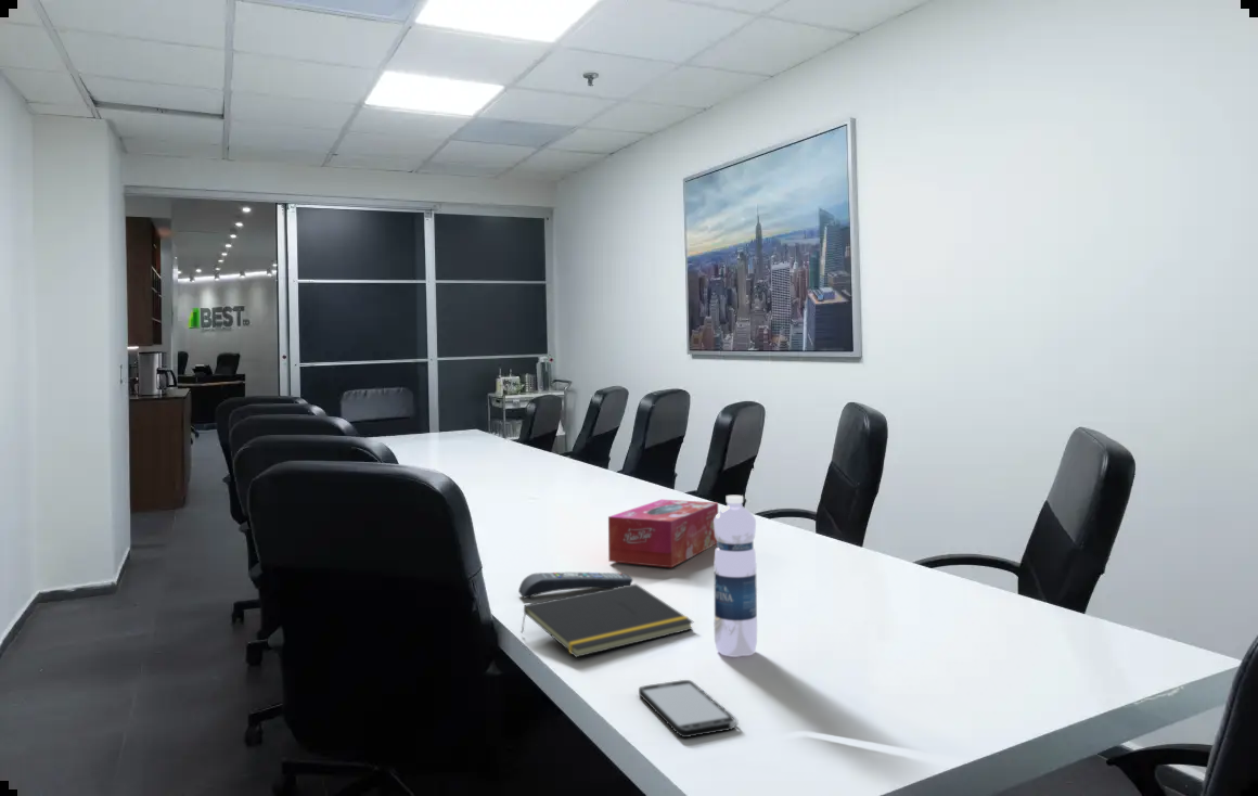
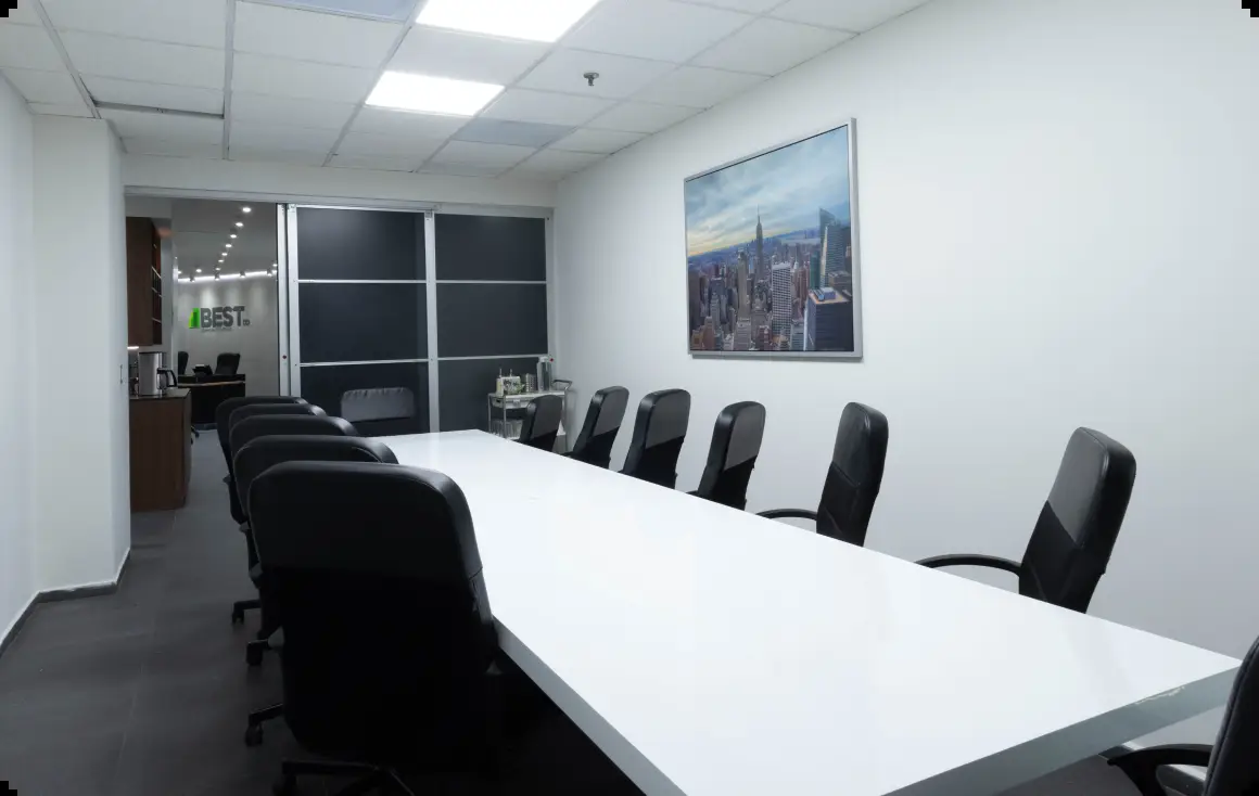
- smartphone (685, 706)
- tissue box (666, 530)
- remote control (576, 581)
- water bottle (734, 574)
- notepad (608, 617)
